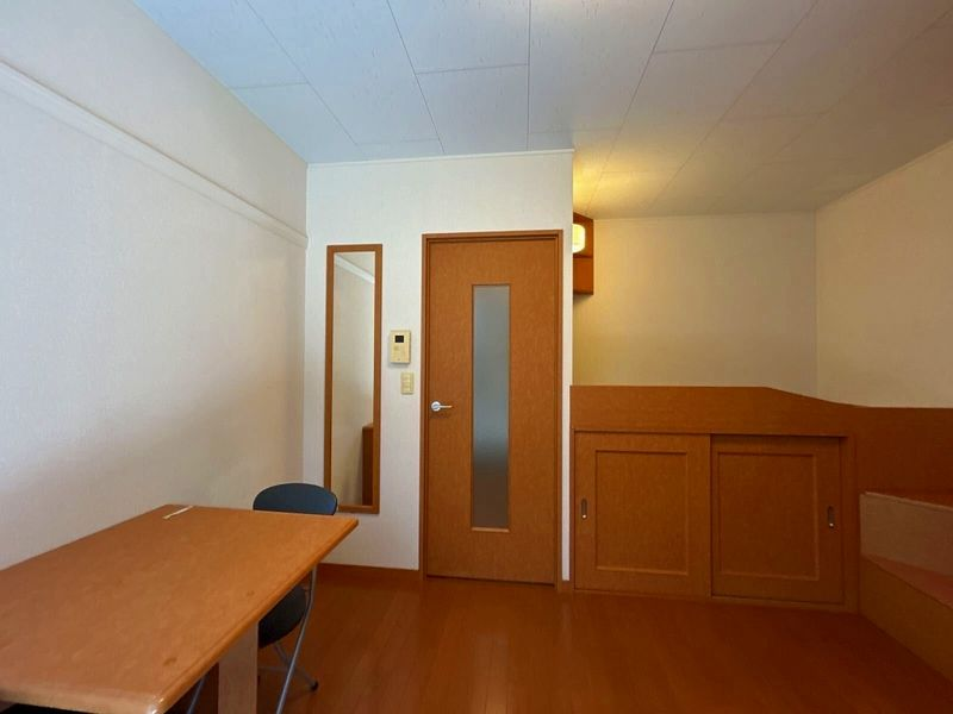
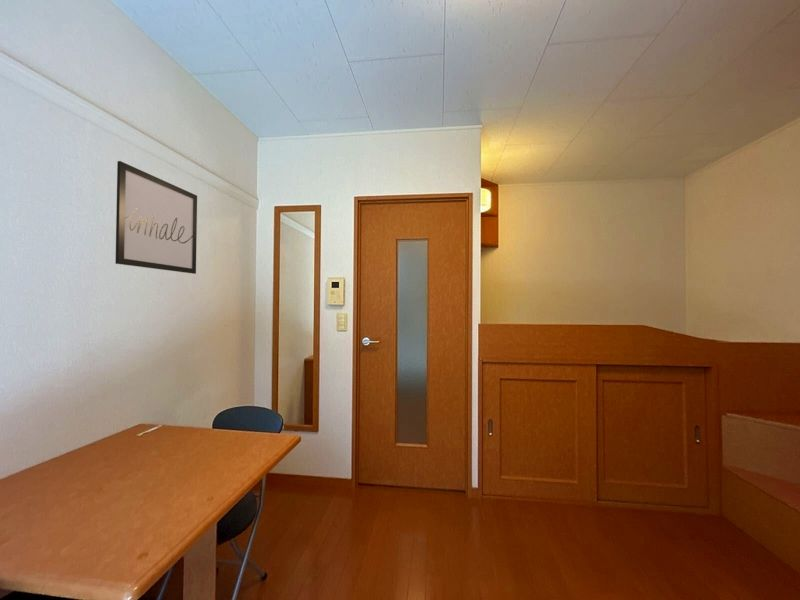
+ wall art (161, 224)
